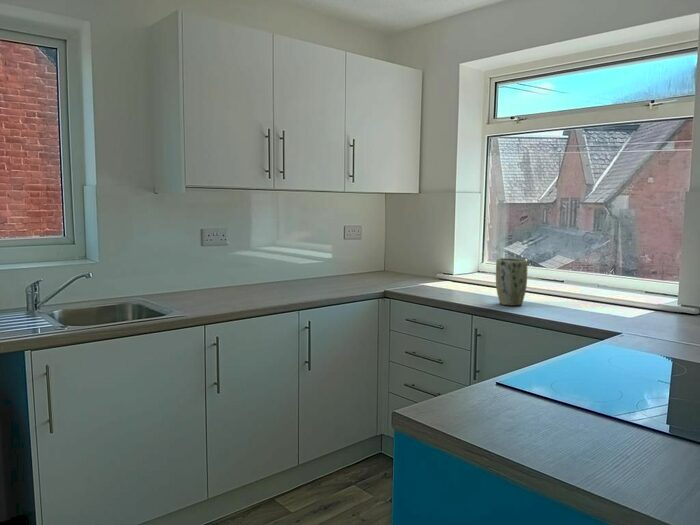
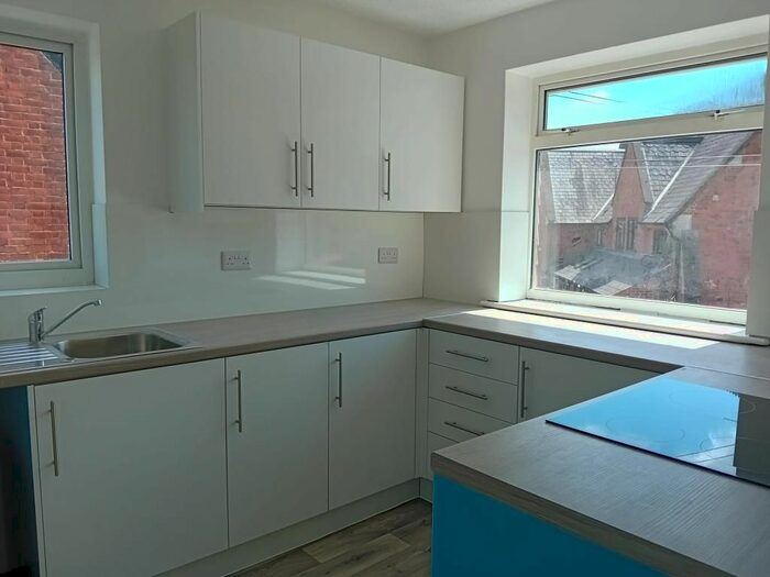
- plant pot (511, 281)
